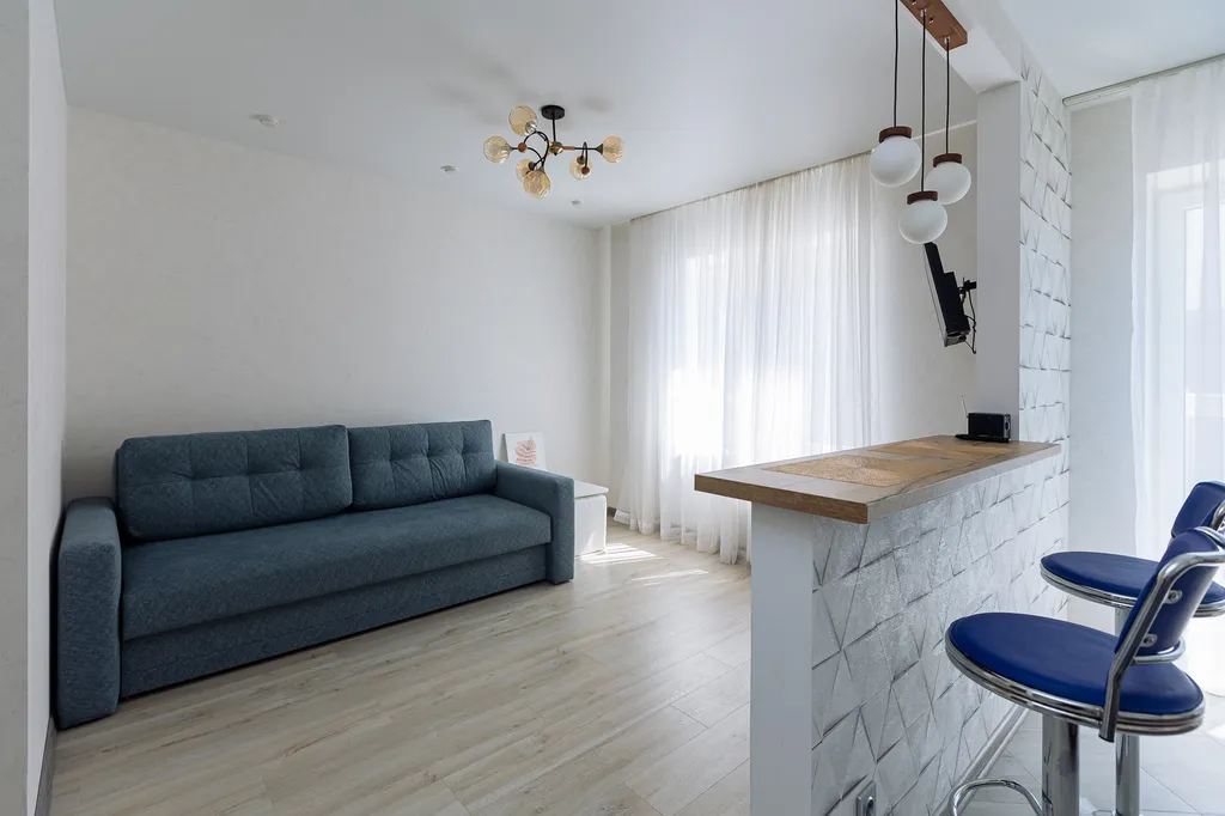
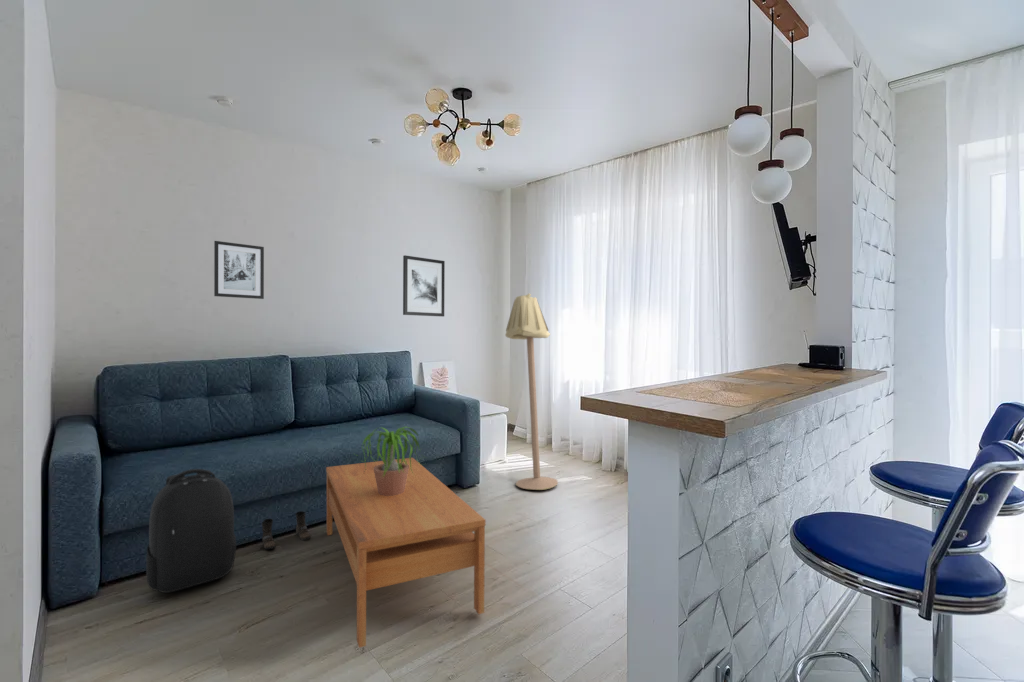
+ boots (296, 529)
+ wall art (424, 287)
+ wall art (239, 270)
+ potted plant (398, 459)
+ coffee table (392, 528)
+ floor lamp (530, 388)
+ backpack (192, 524)
